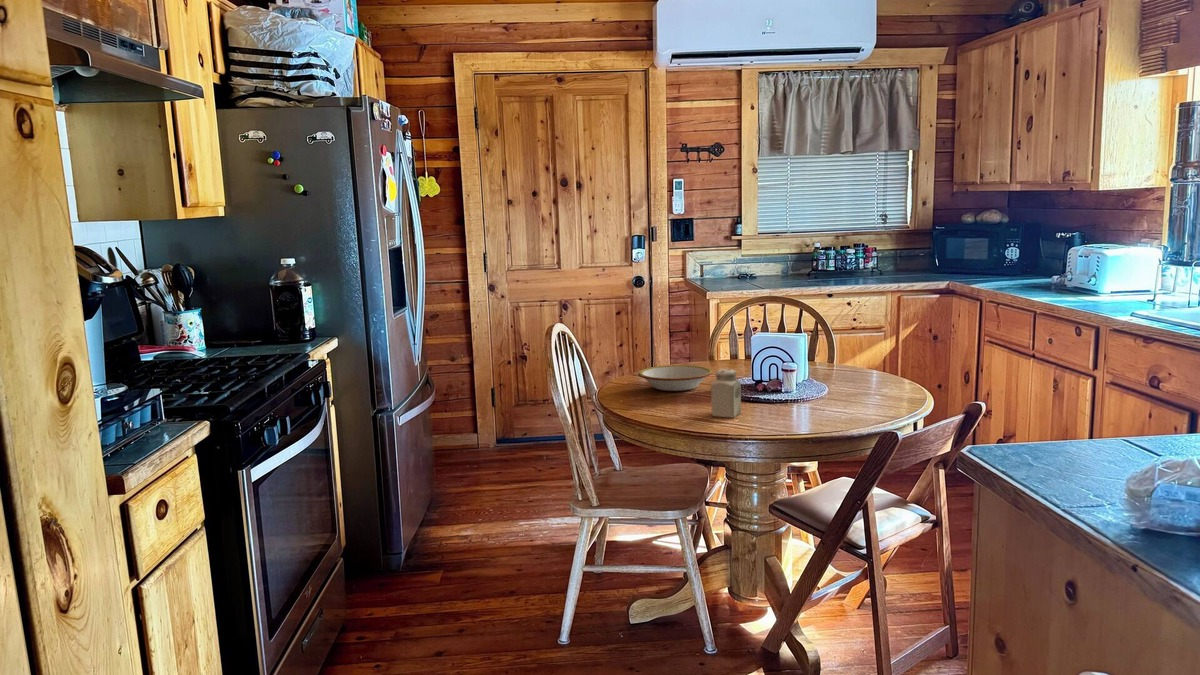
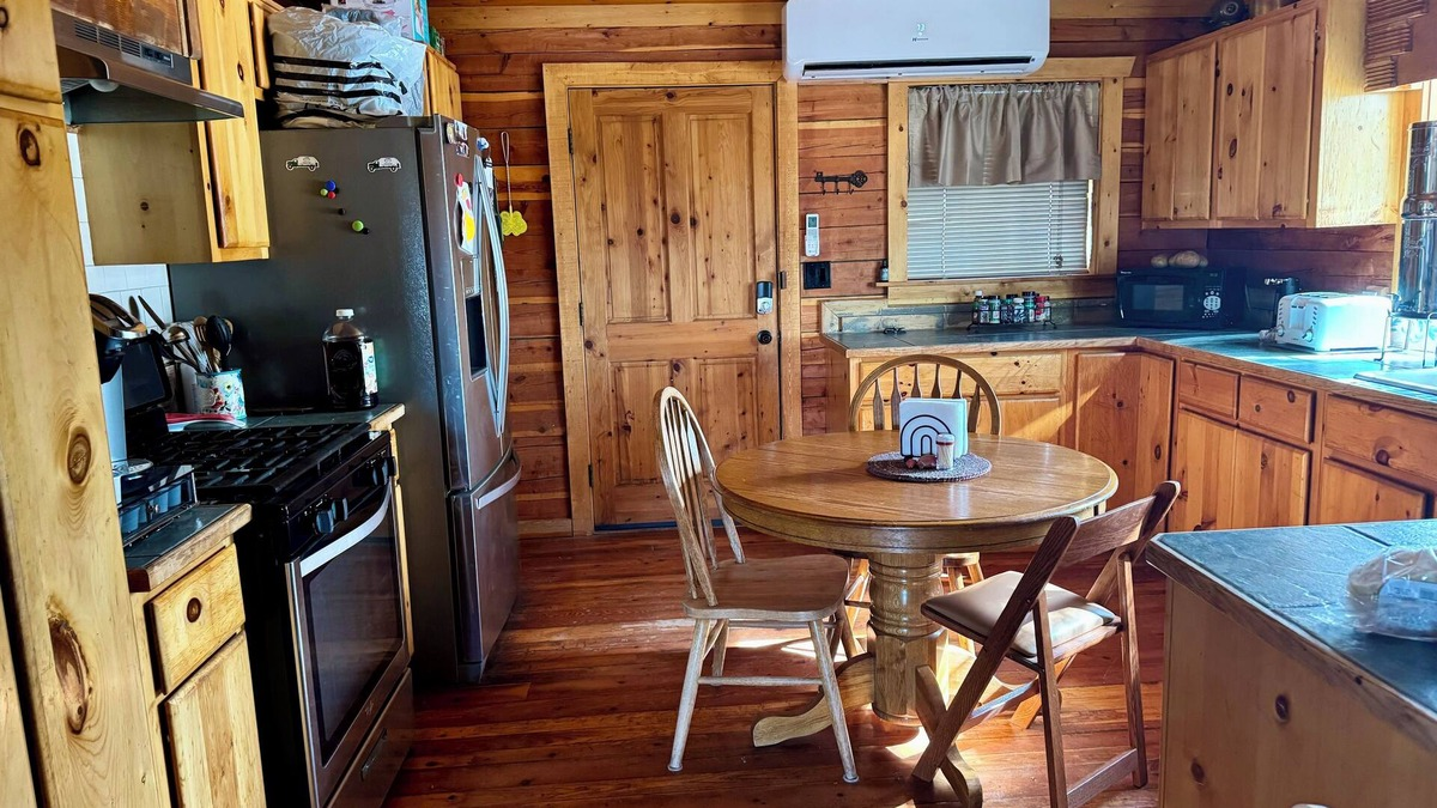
- salt shaker (726, 392)
- bowl (675, 379)
